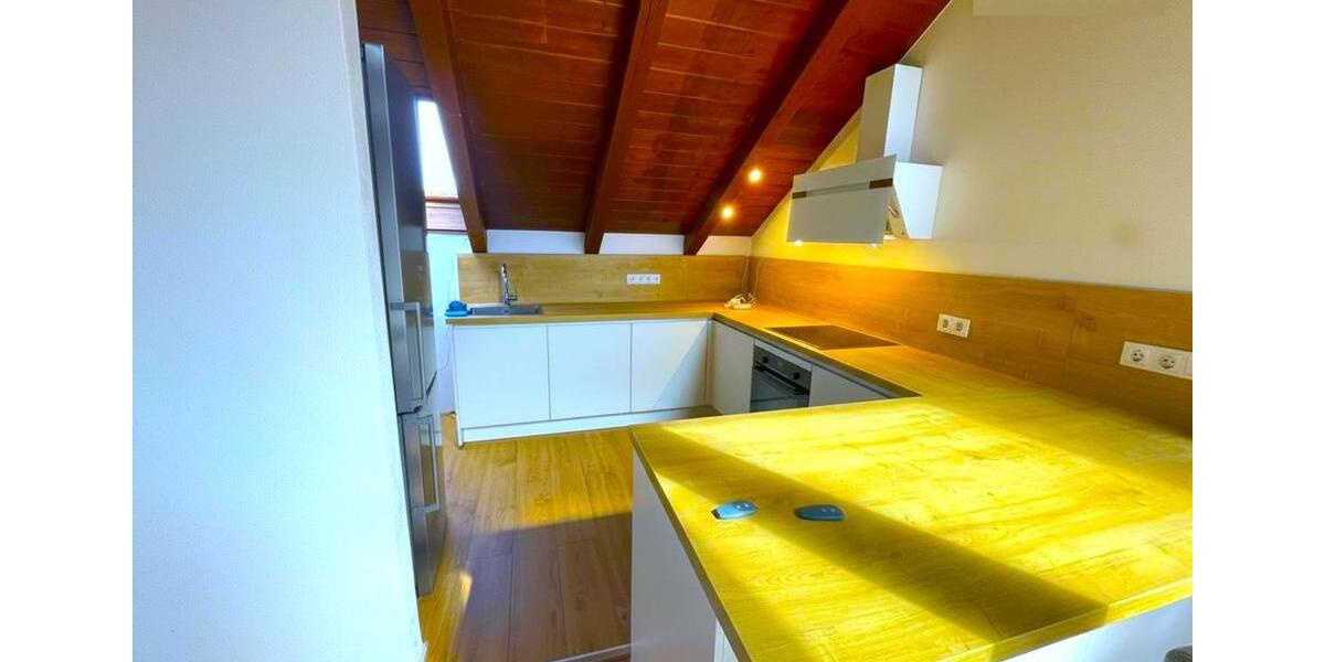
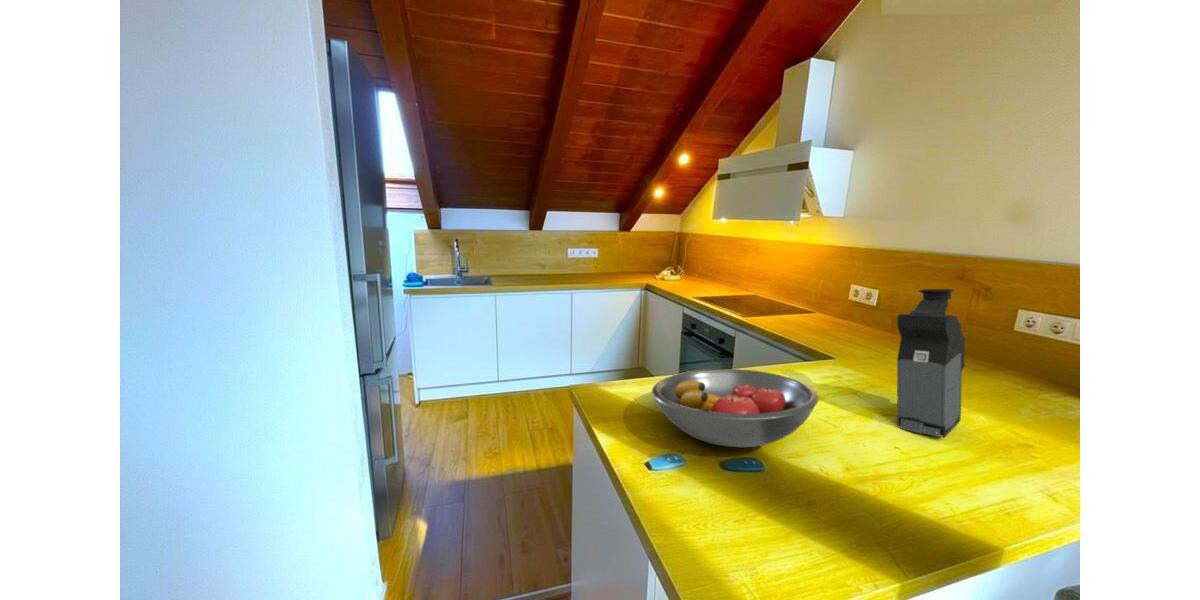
+ coffee maker (931, 358)
+ fruit bowl (730, 404)
